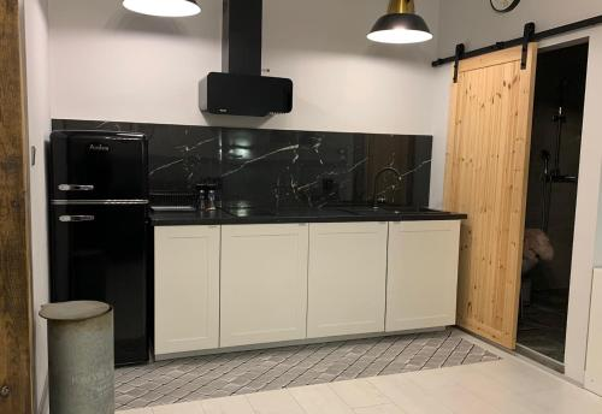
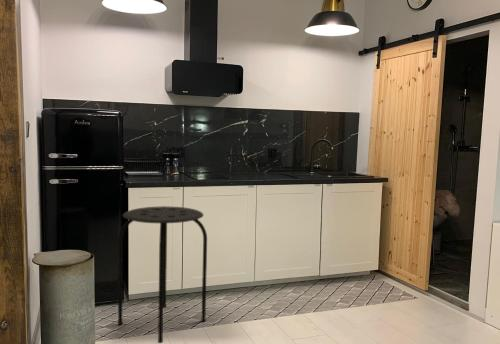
+ stool (163, 268)
